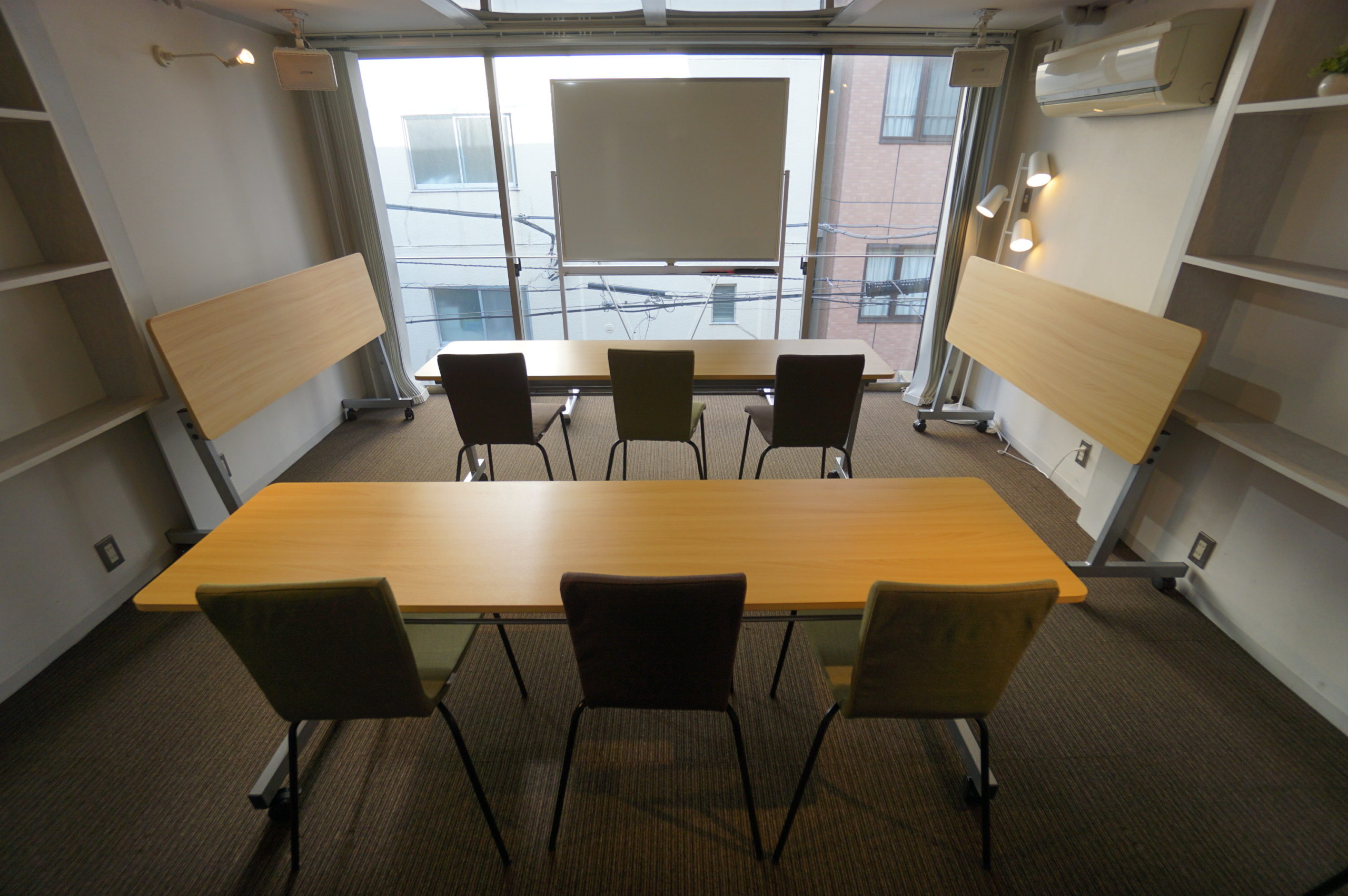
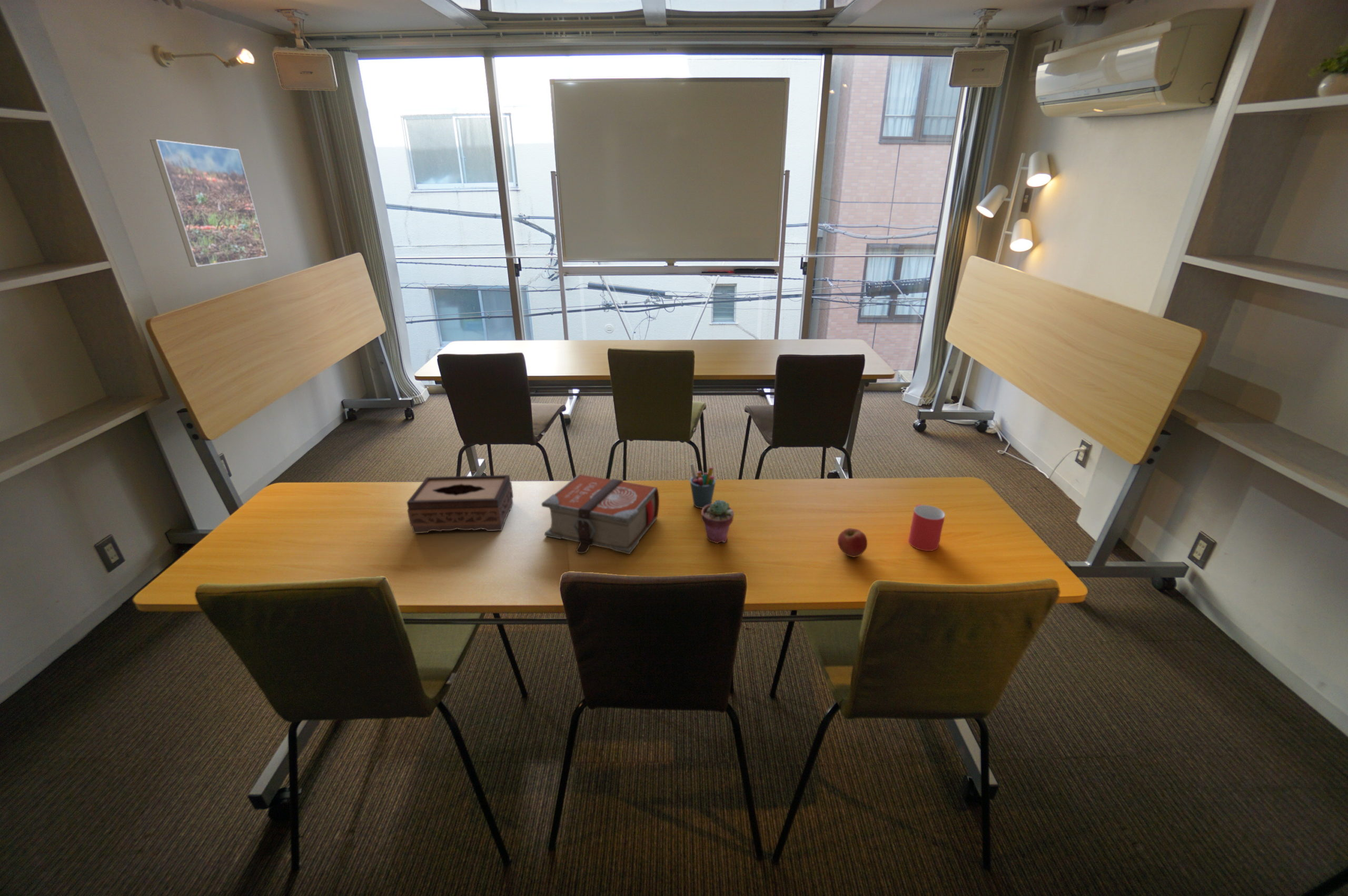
+ potted succulent (717, 519)
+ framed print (215, 205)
+ mug (923, 523)
+ apple (853, 541)
+ pen holder (703, 485)
+ bible (598, 512)
+ tissue box (463, 503)
